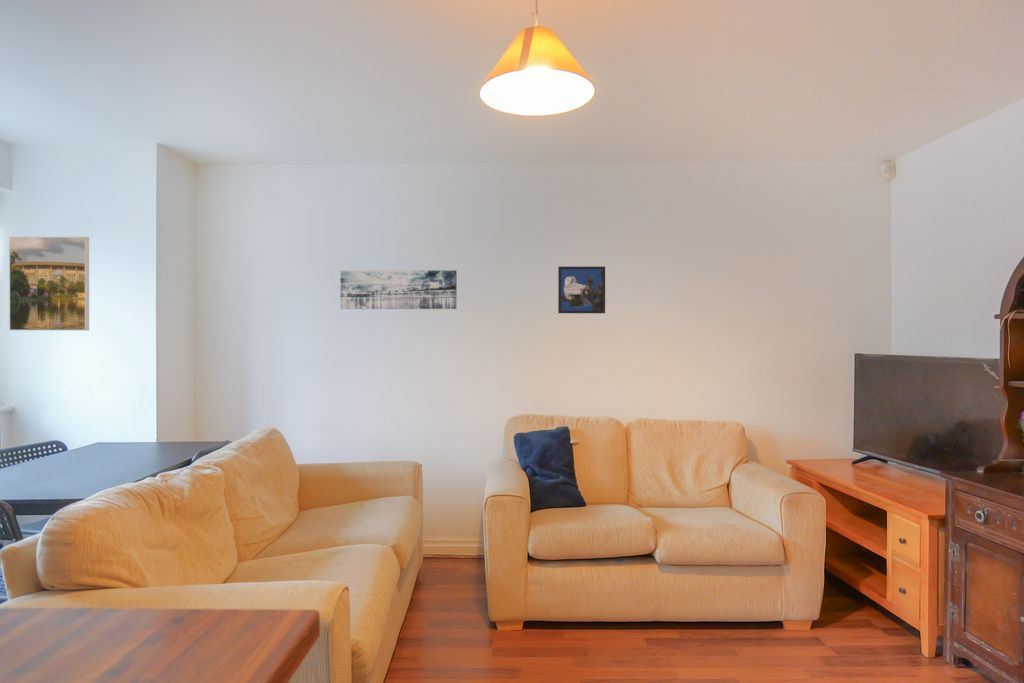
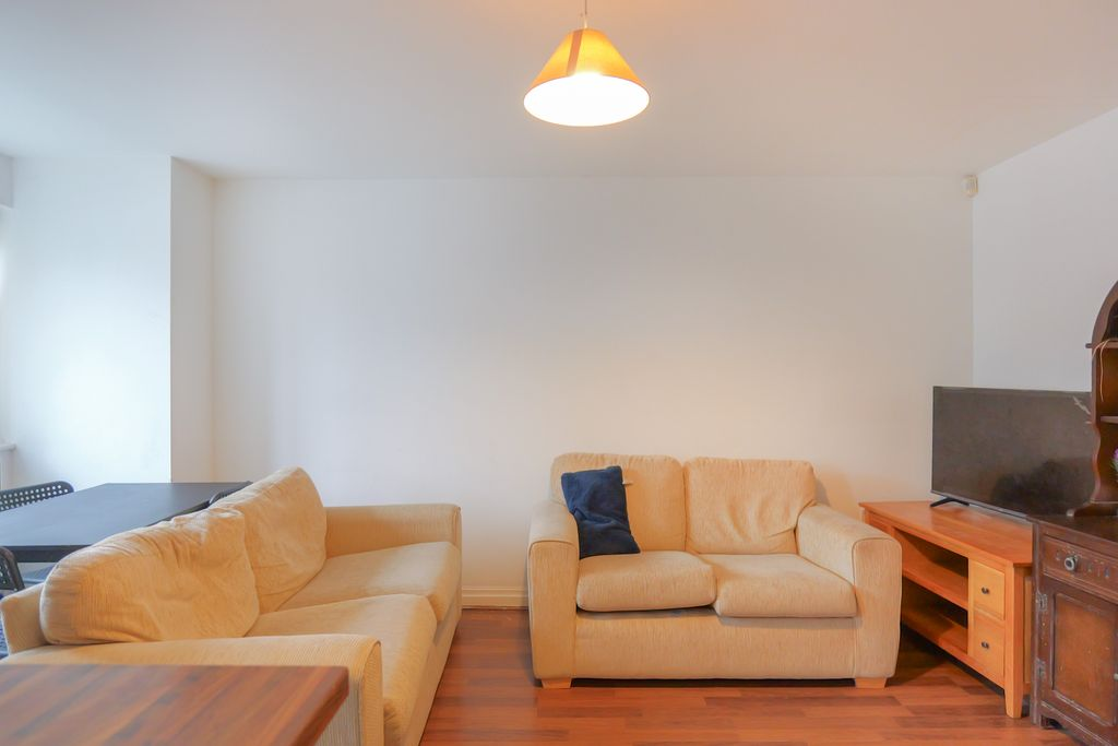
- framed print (49, 283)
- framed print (581, 290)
- wall art (398, 289)
